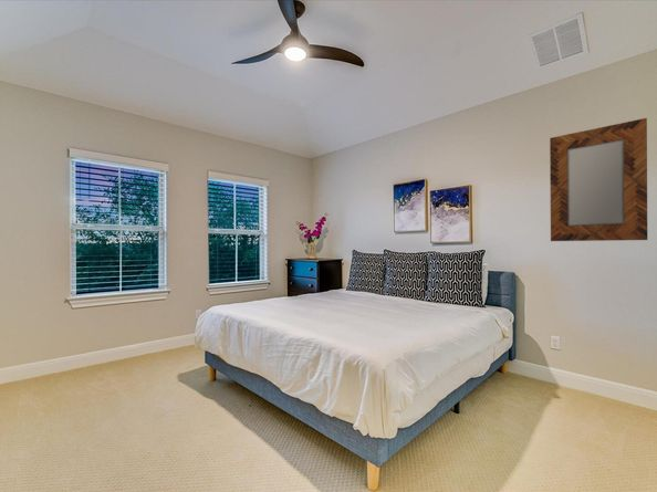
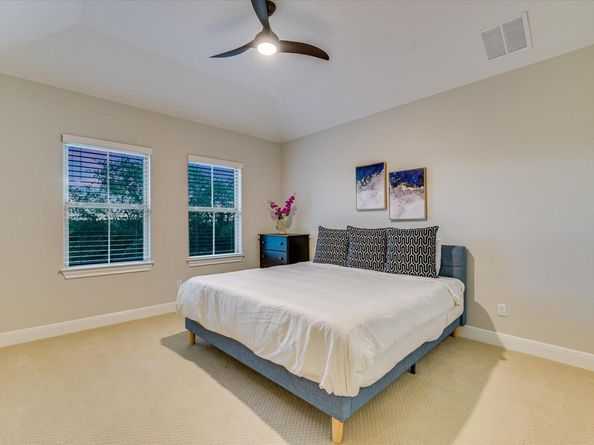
- home mirror (594, 185)
